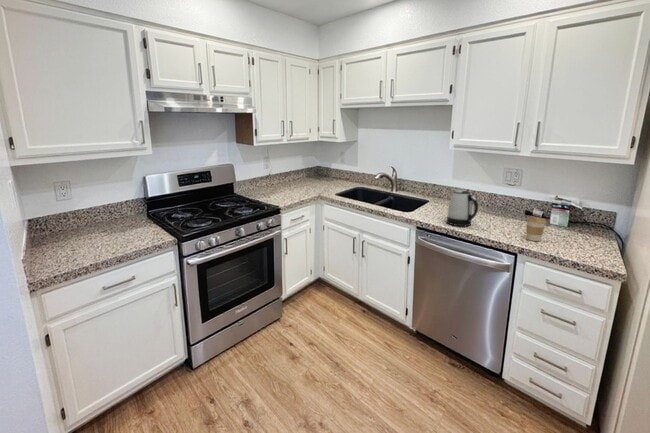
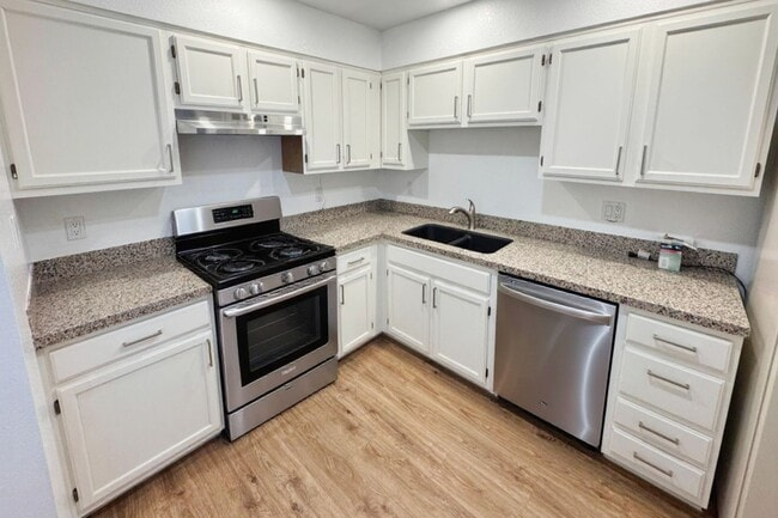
- kettle (463, 207)
- coffee cup (535, 228)
